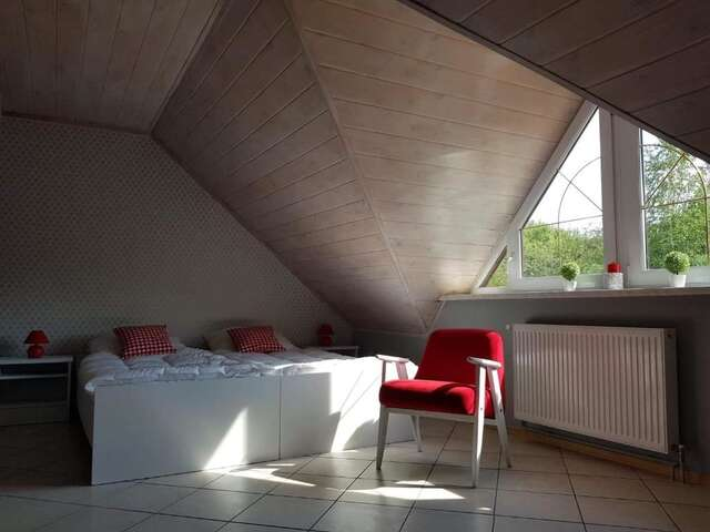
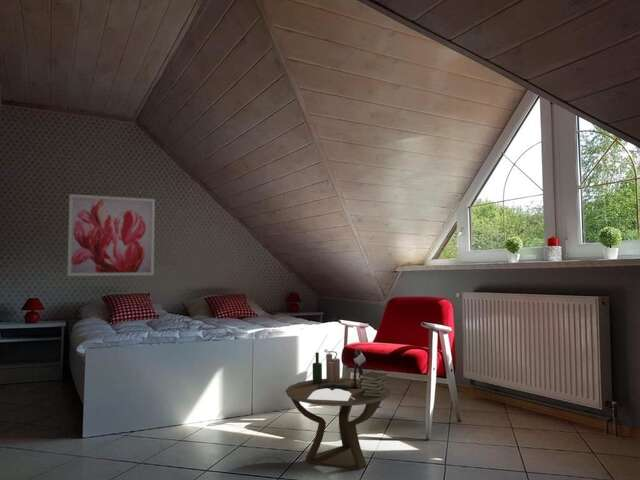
+ side table (341, 403)
+ wall art (112, 236)
